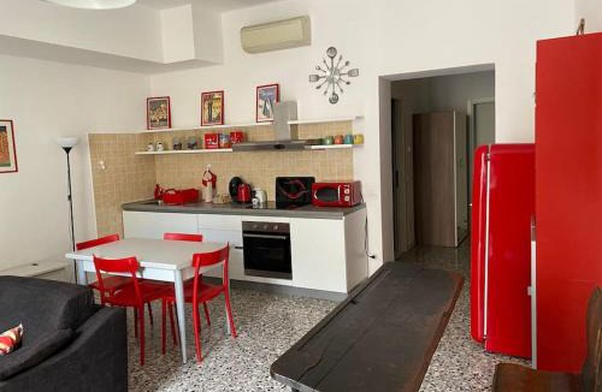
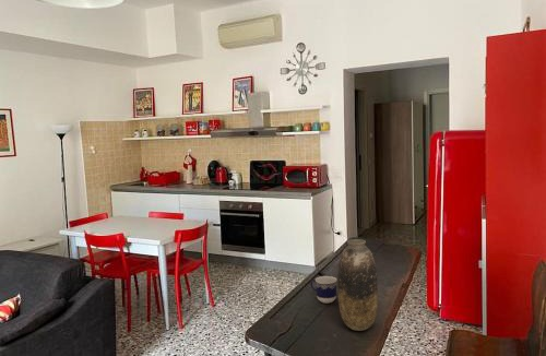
+ cup (323, 289)
+ vase (357, 285)
